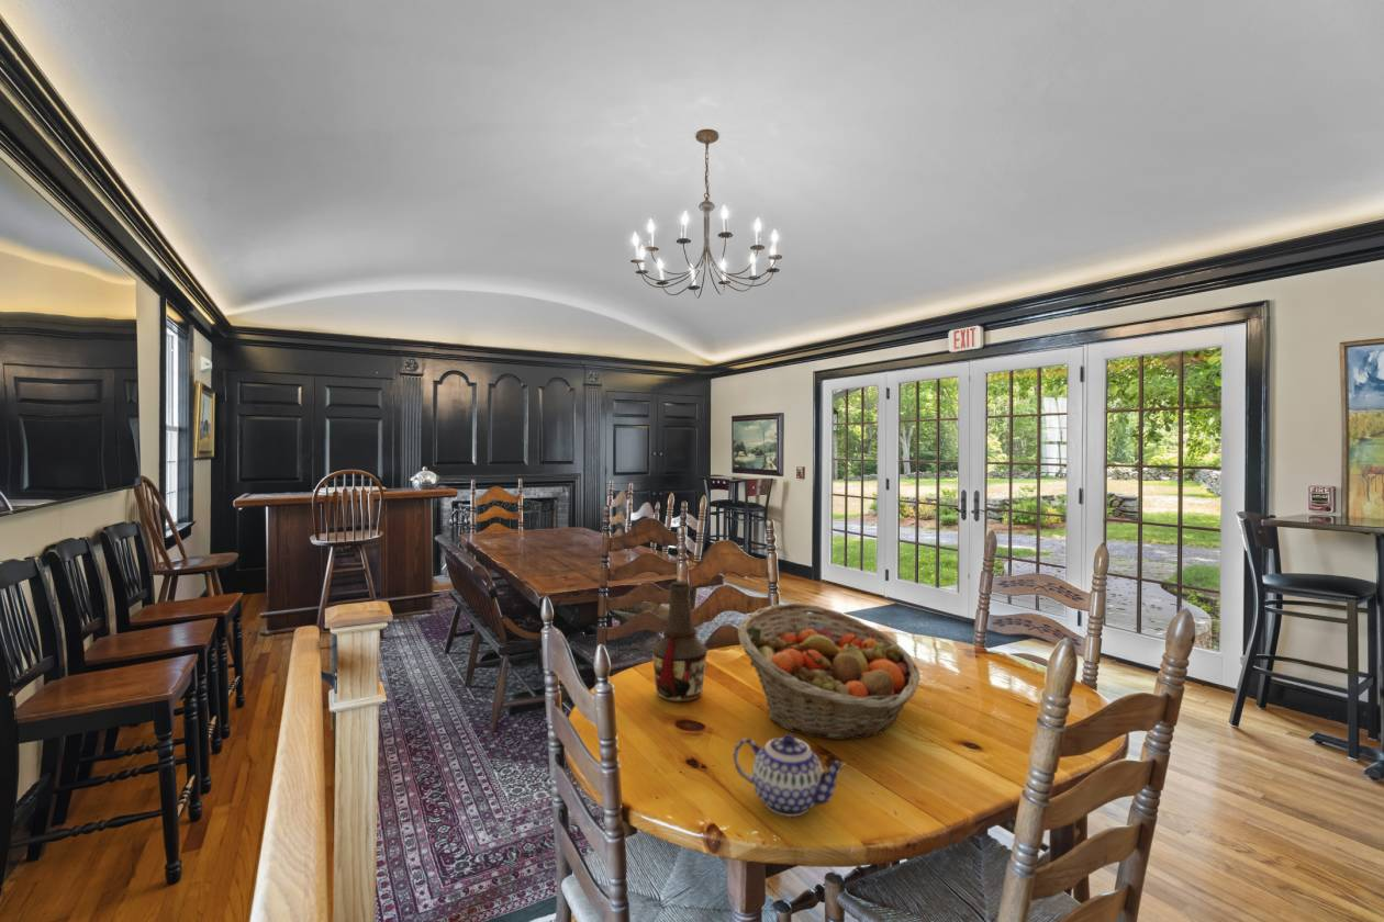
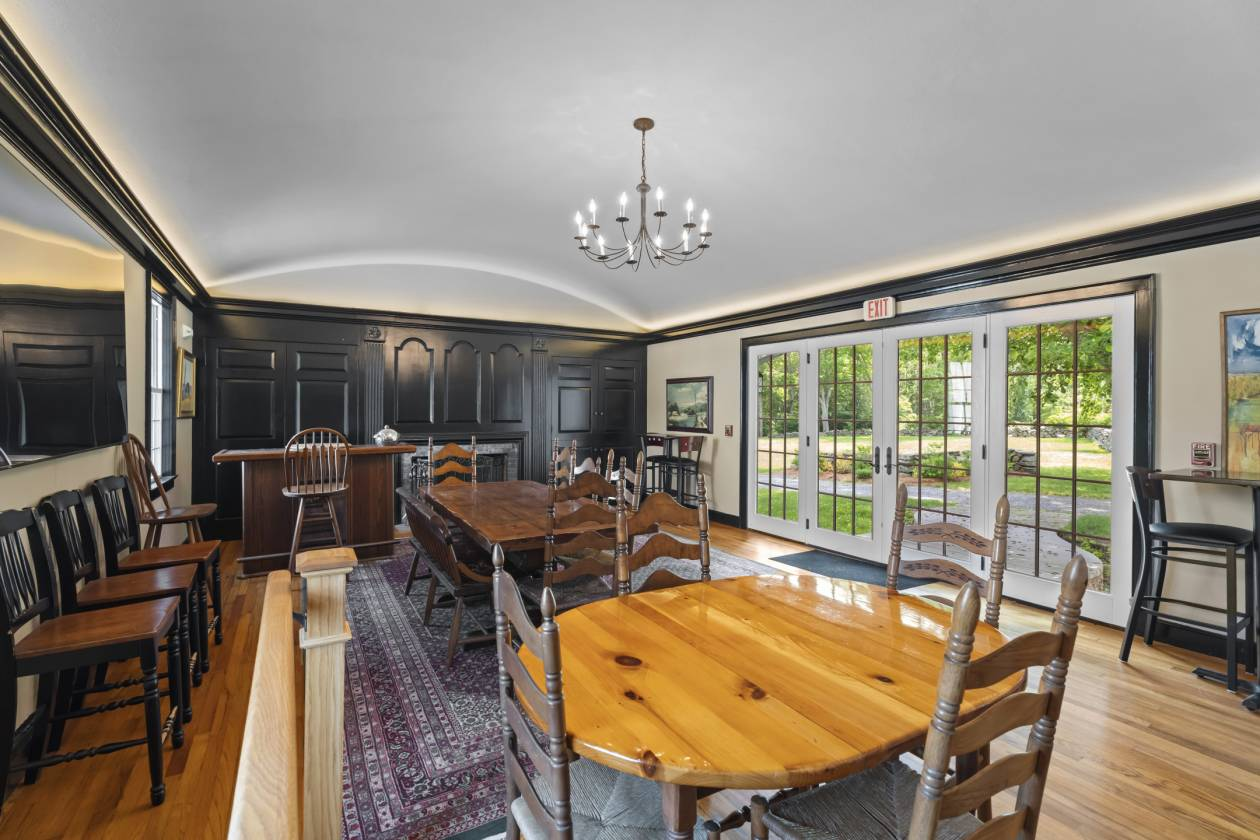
- fruit basket (827, 664)
- teapot (786, 768)
- bottle (678, 639)
